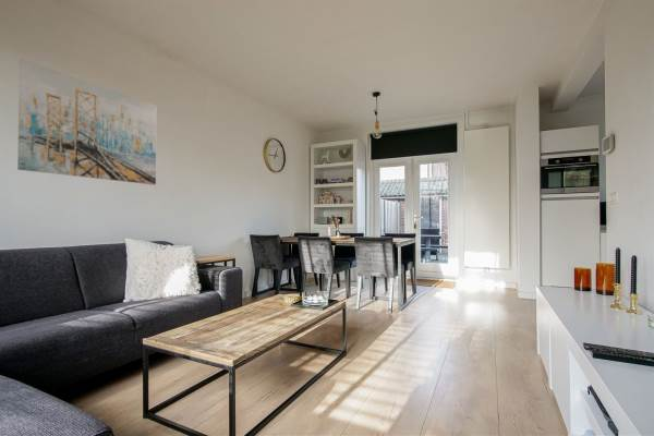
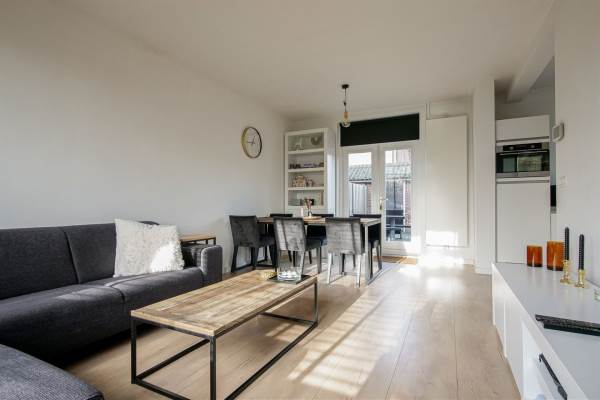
- wall art (98, 132)
